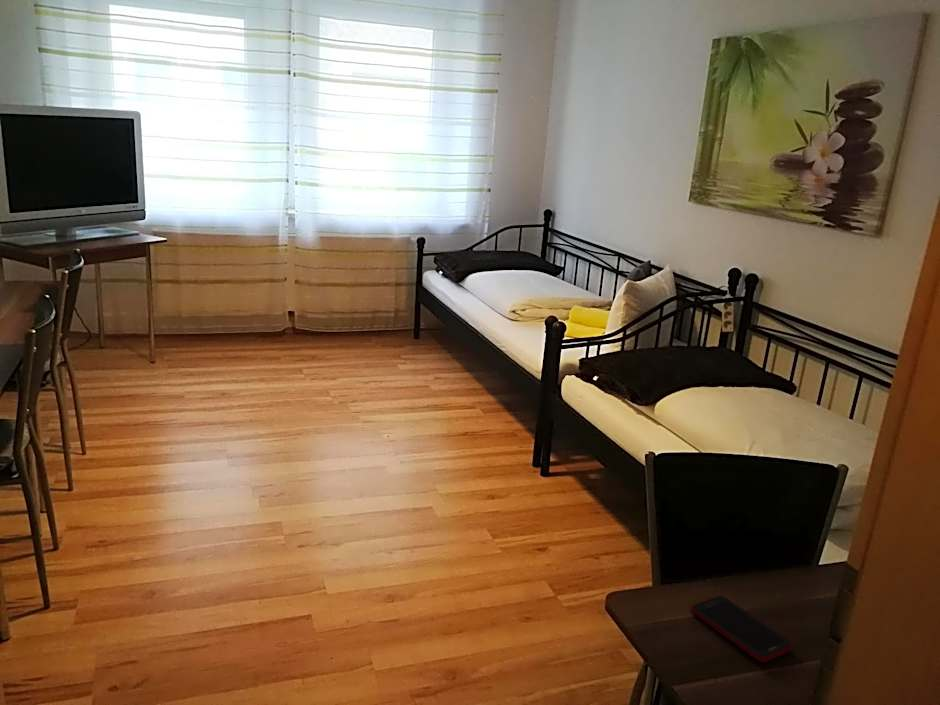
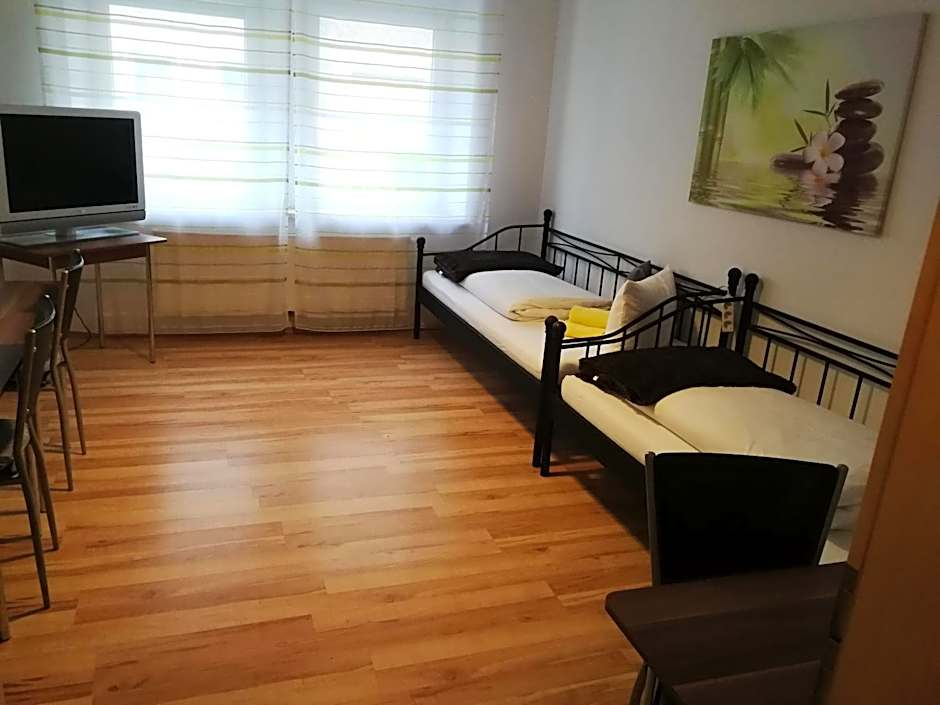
- cell phone (740, 627)
